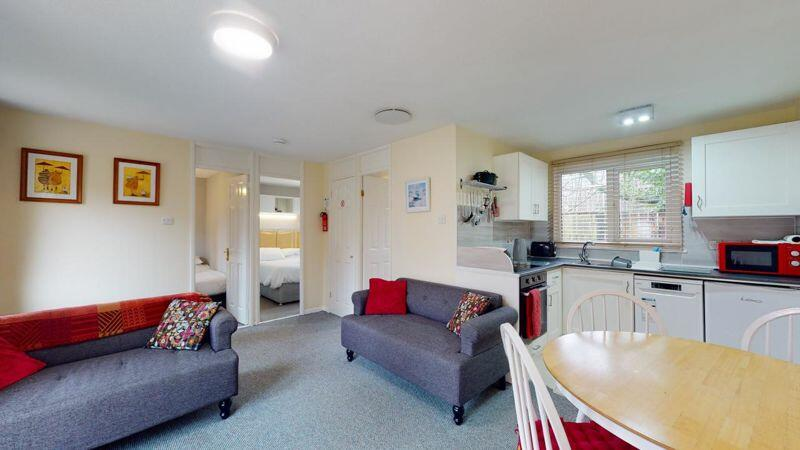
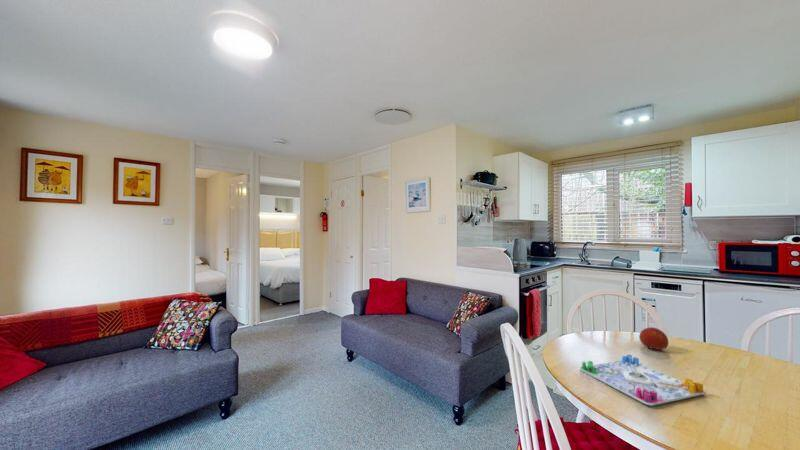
+ fruit (653, 337)
+ board game (637, 376)
